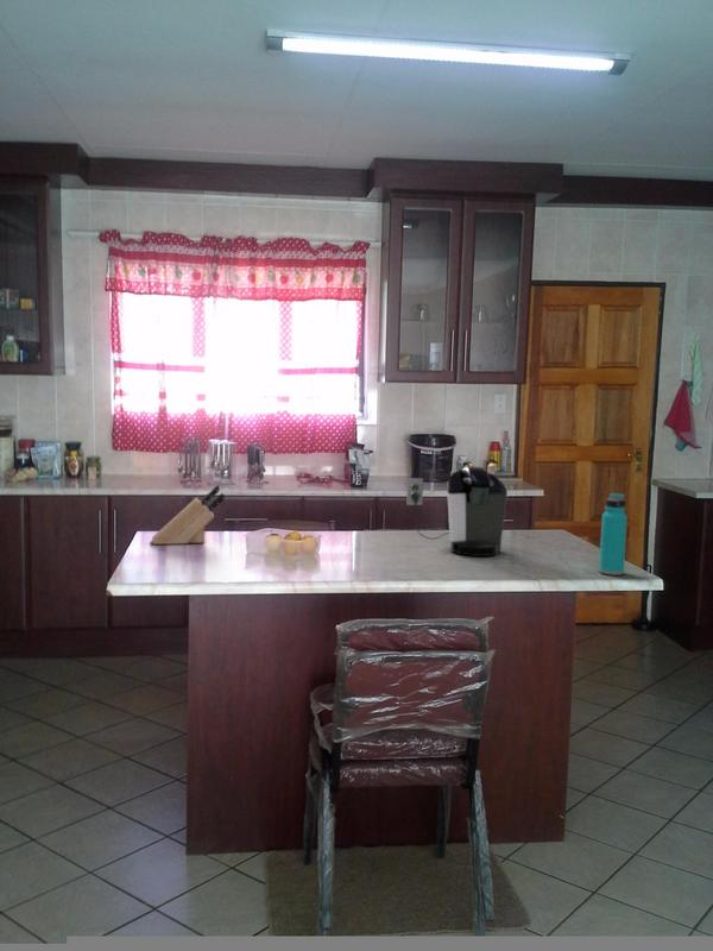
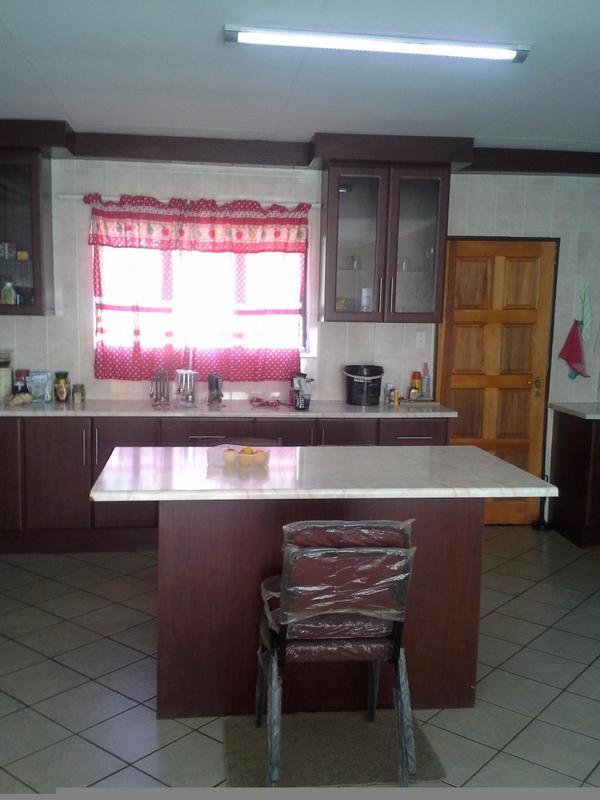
- water bottle (613, 533)
- knife block (188, 512)
- coffee maker (458, 508)
